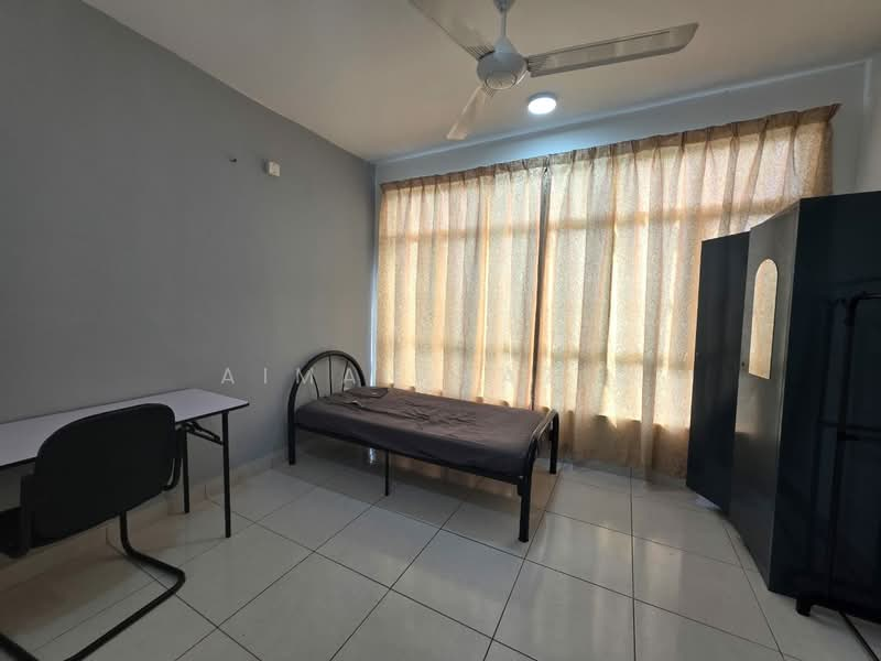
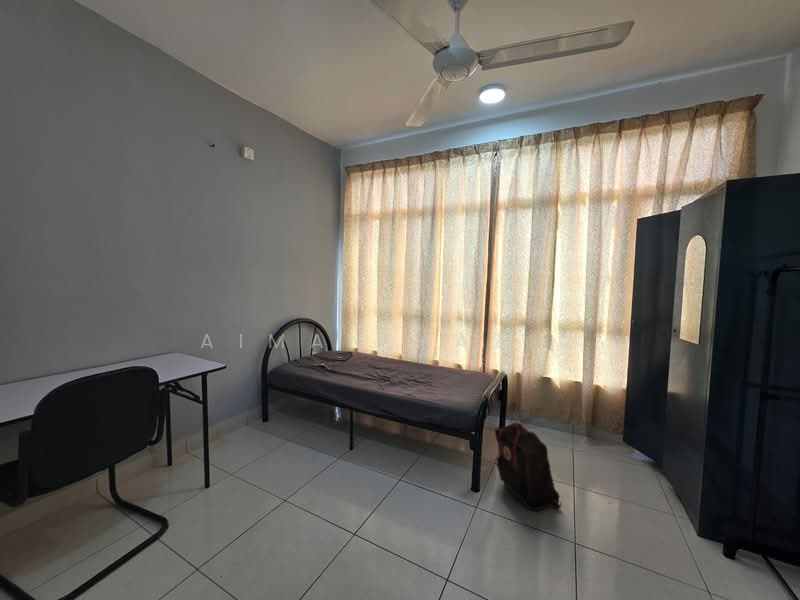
+ backpack (524, 457)
